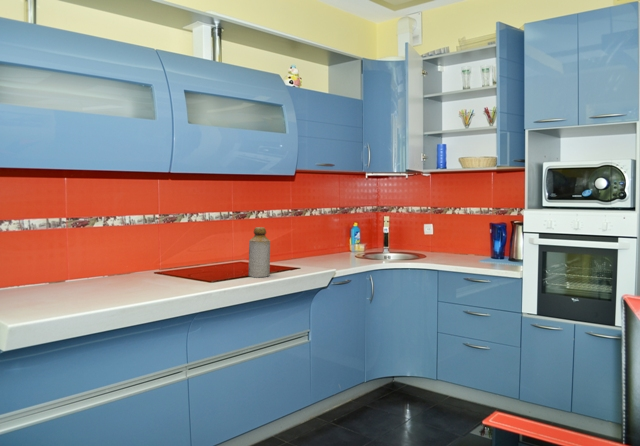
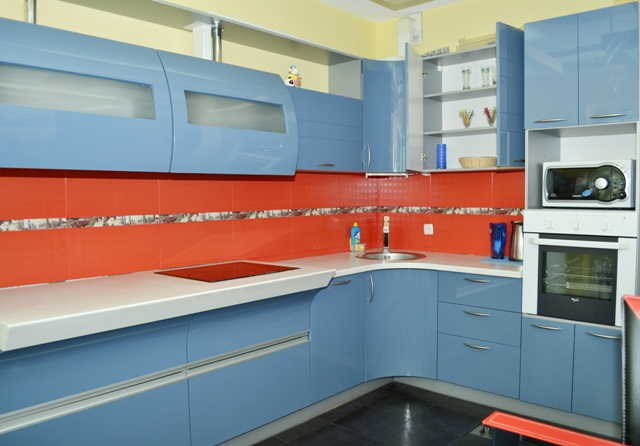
- bottle (259, 251)
